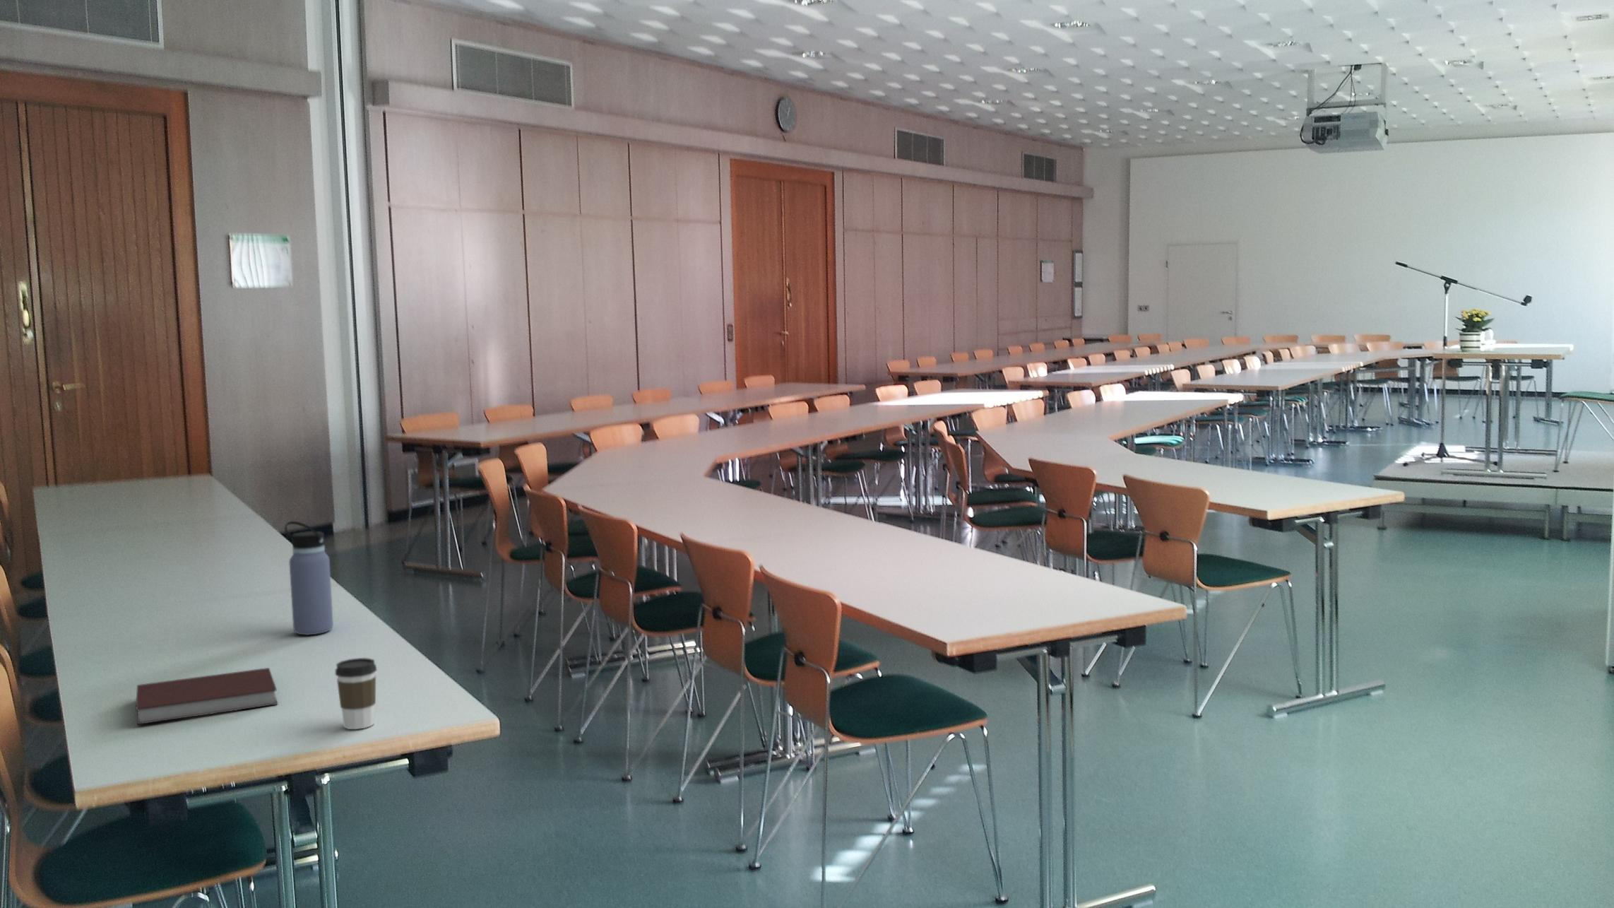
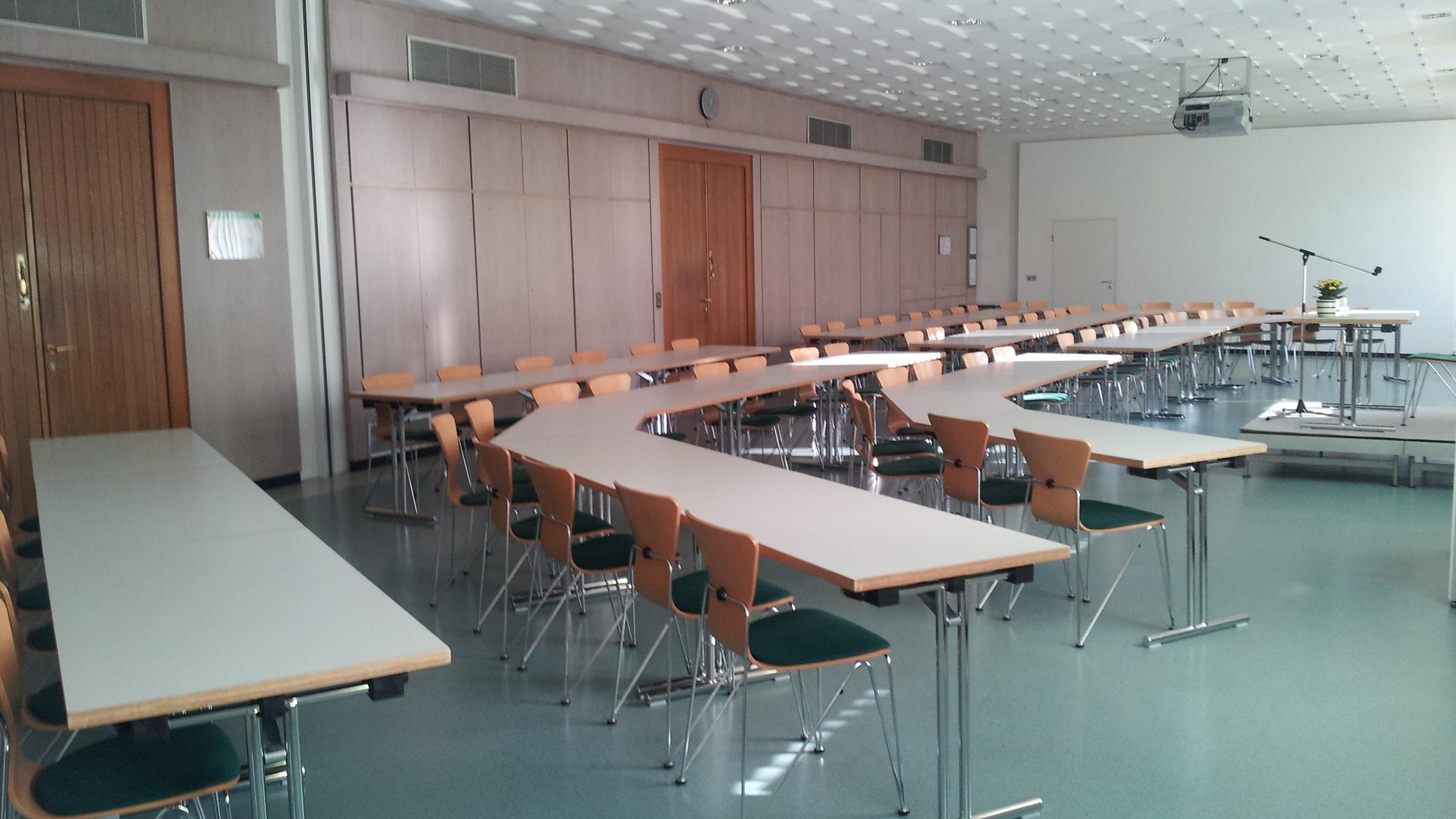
- water bottle (308, 575)
- notebook (206, 694)
- coffee cup (357, 693)
